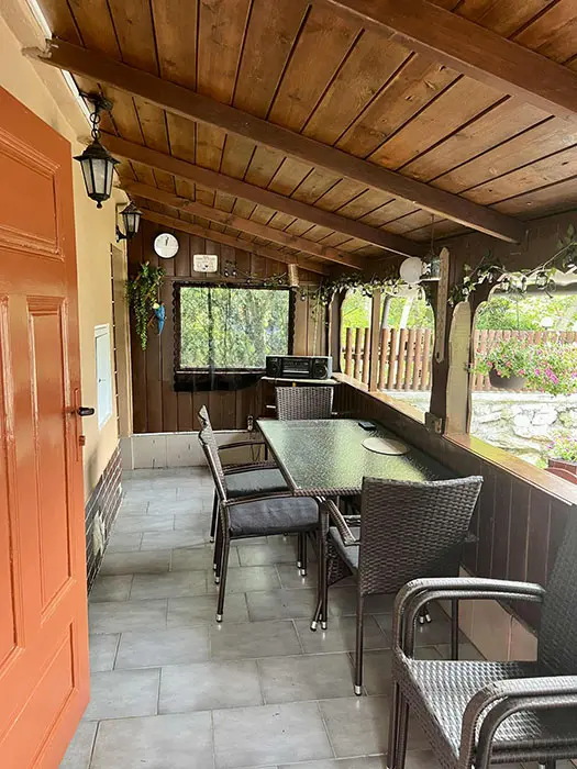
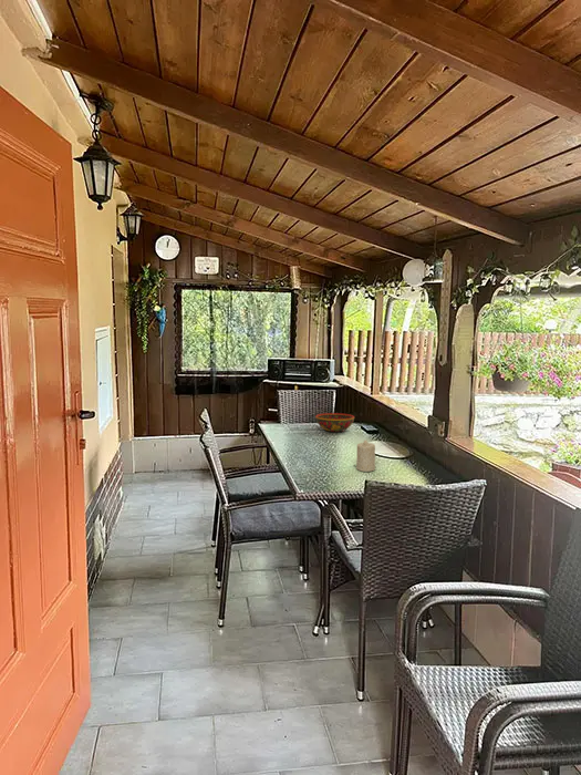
+ bowl (334, 423)
+ candle (365, 454)
